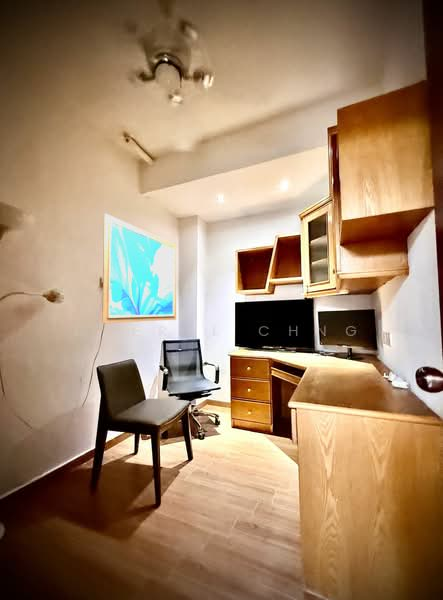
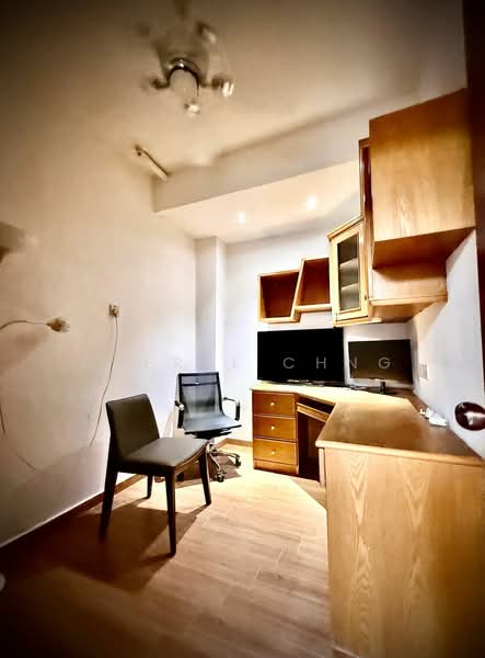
- wall art (147, 276)
